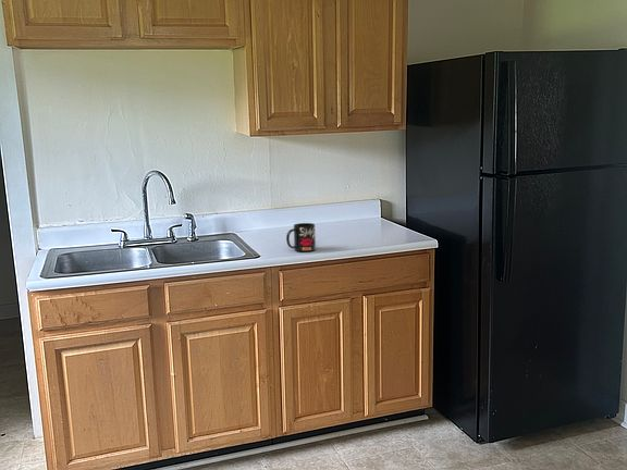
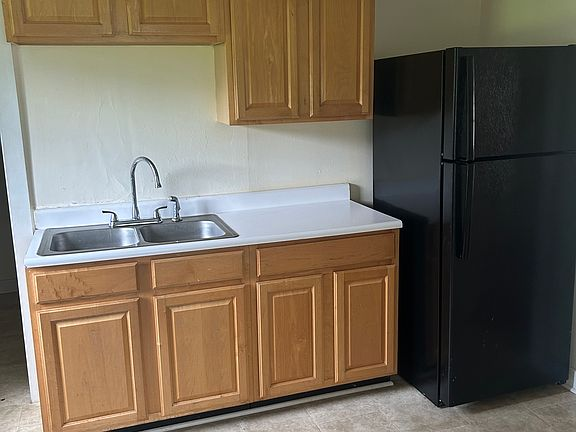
- mug (300, 237)
